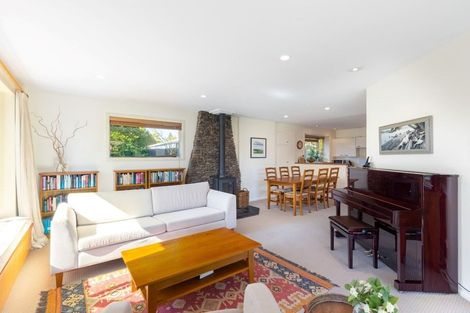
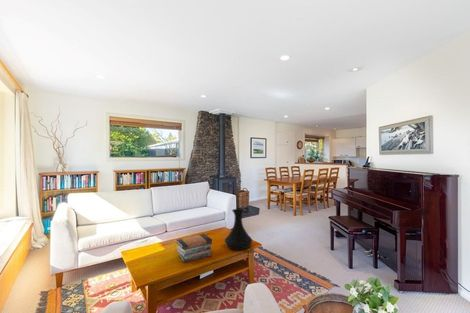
+ vase (238, 228)
+ book stack (194, 247)
